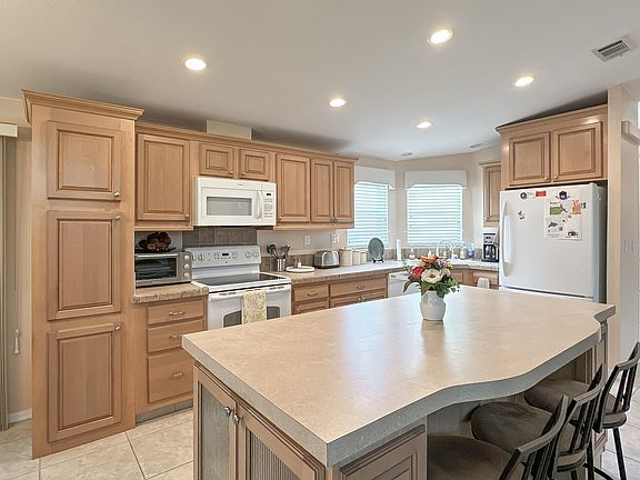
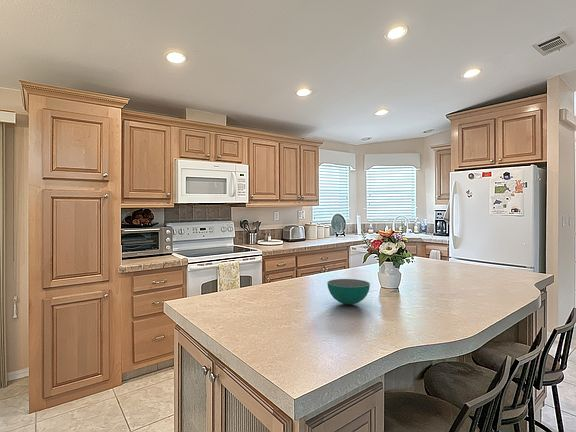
+ bowl (348, 293)
